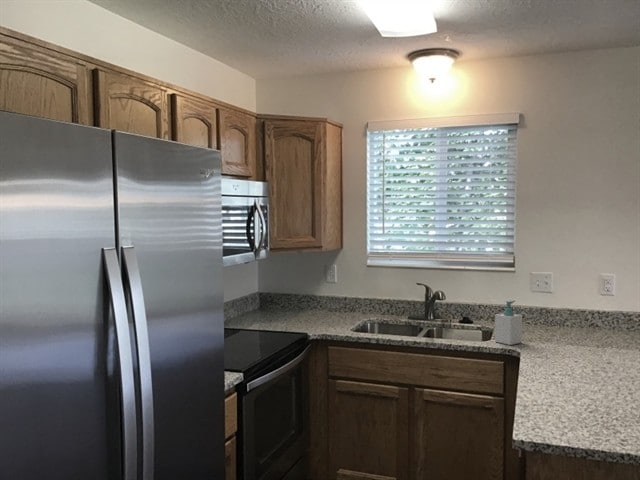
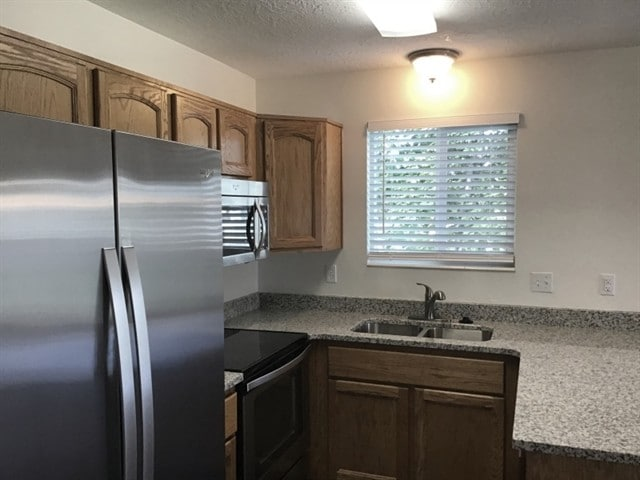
- soap bottle (508, 321)
